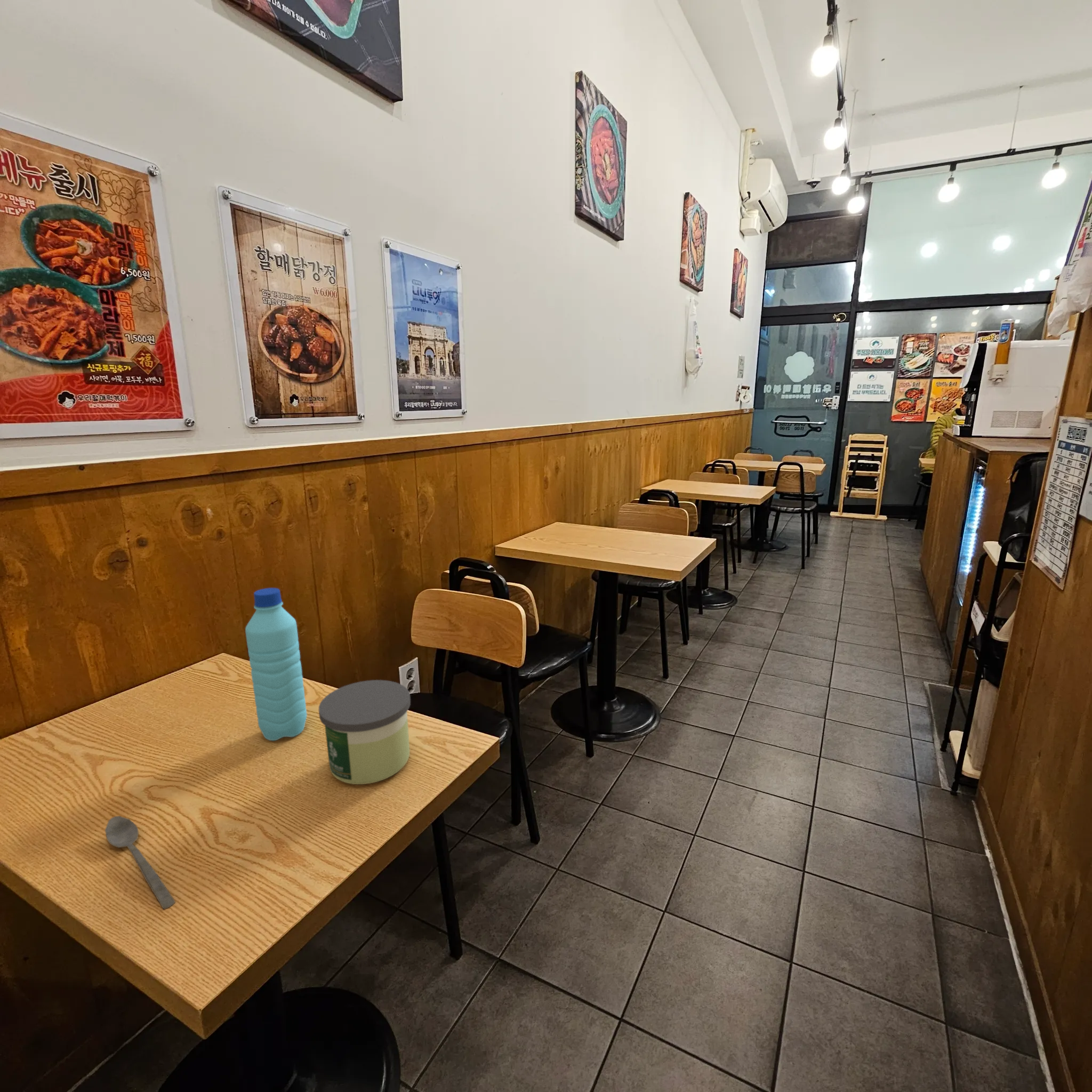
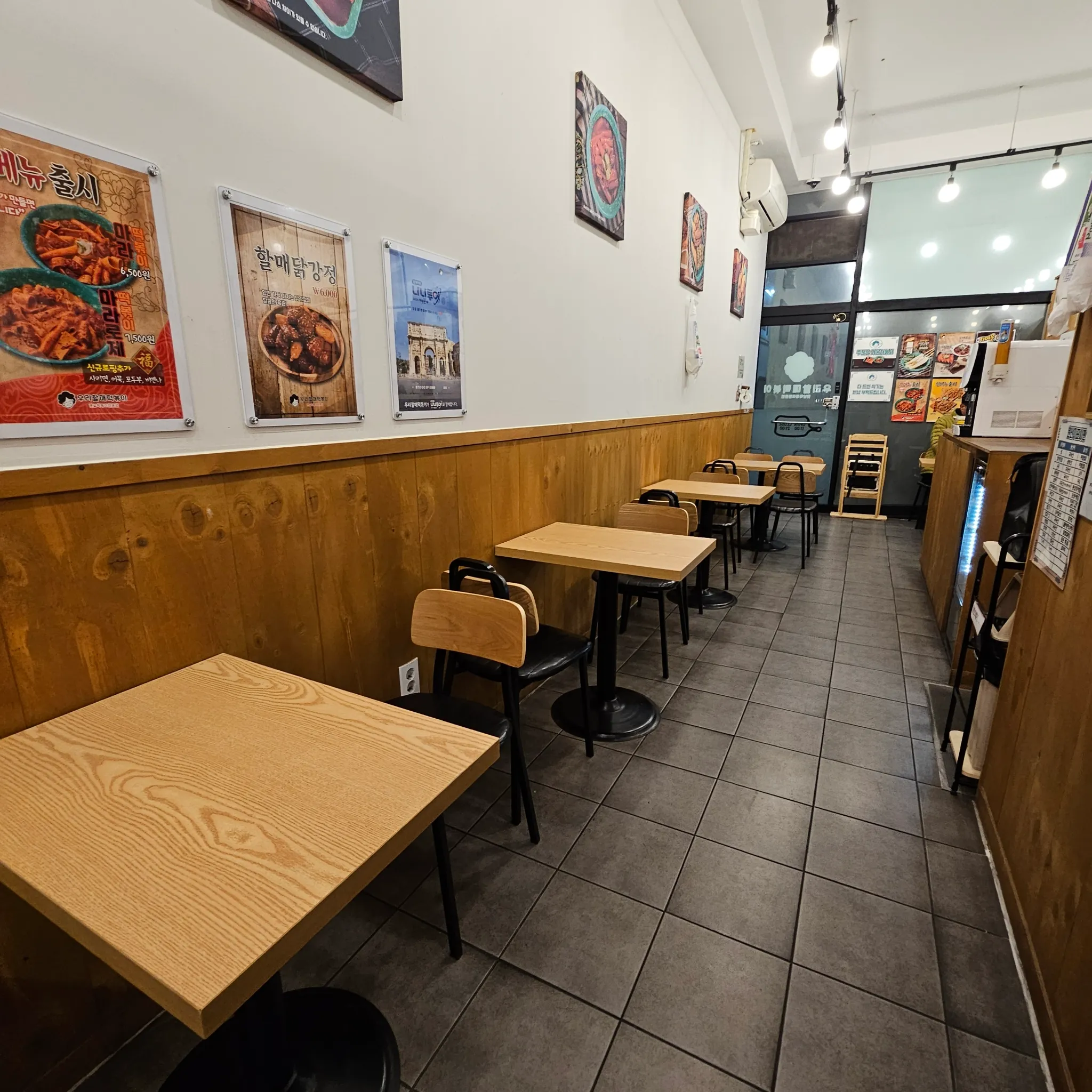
- spoon (139, 858)
- water bottle (276, 663)
- candle (368, 732)
